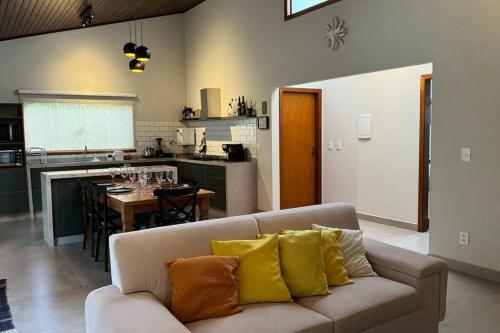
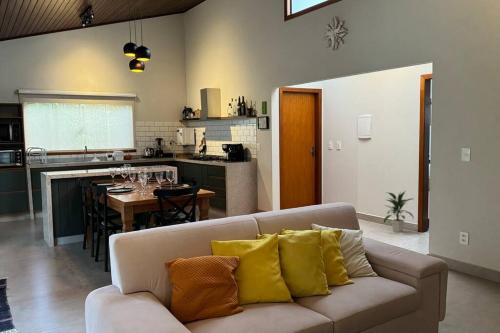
+ indoor plant (396, 210)
